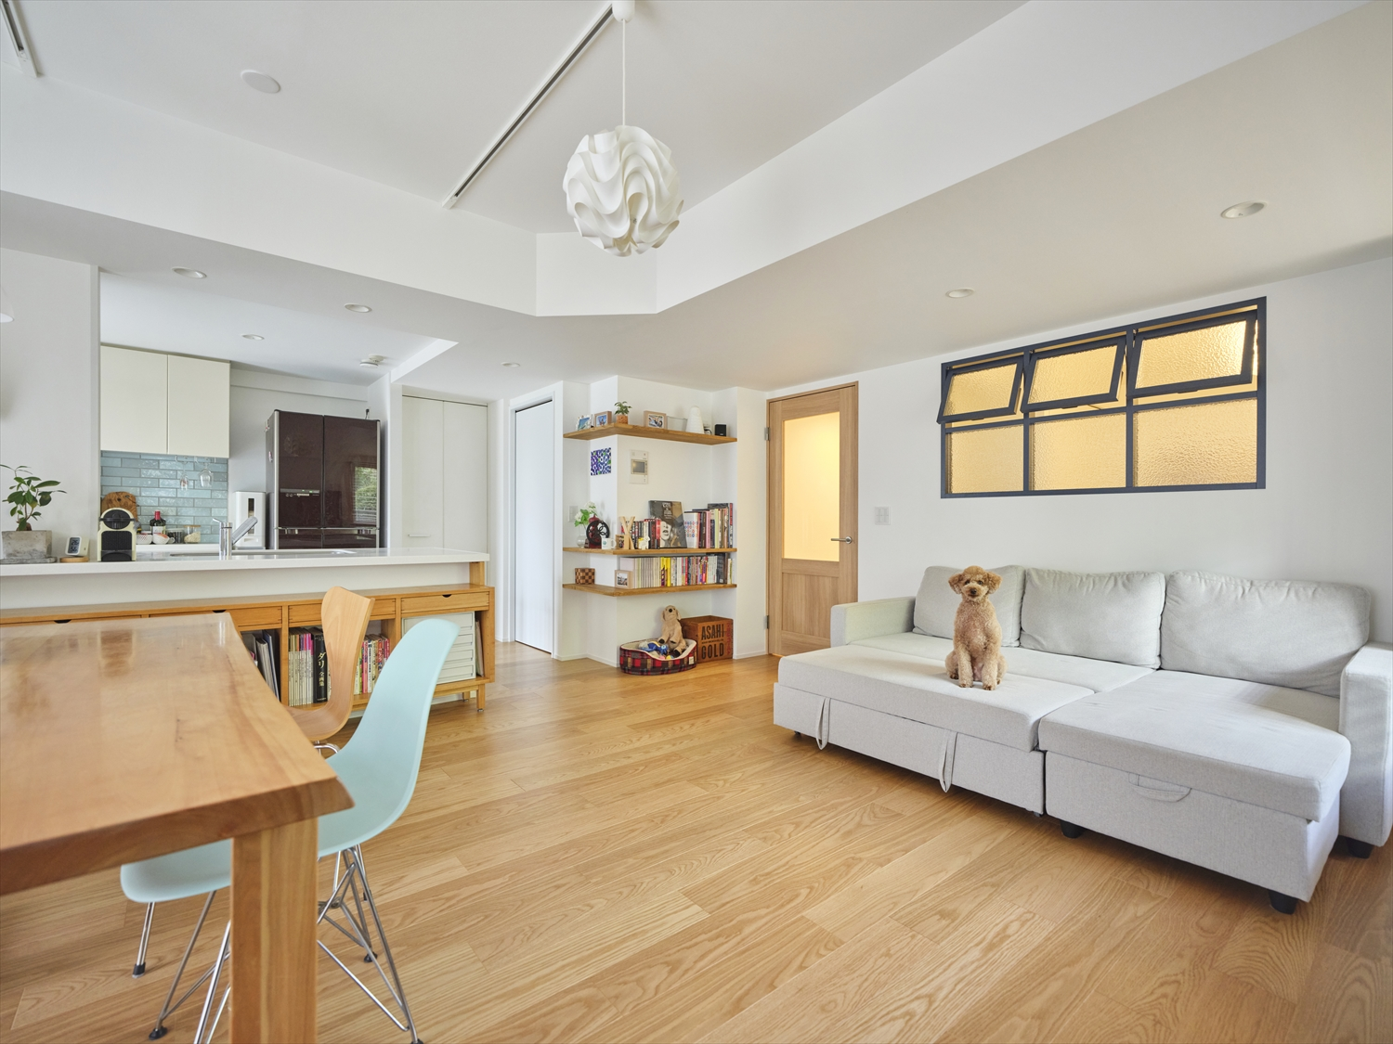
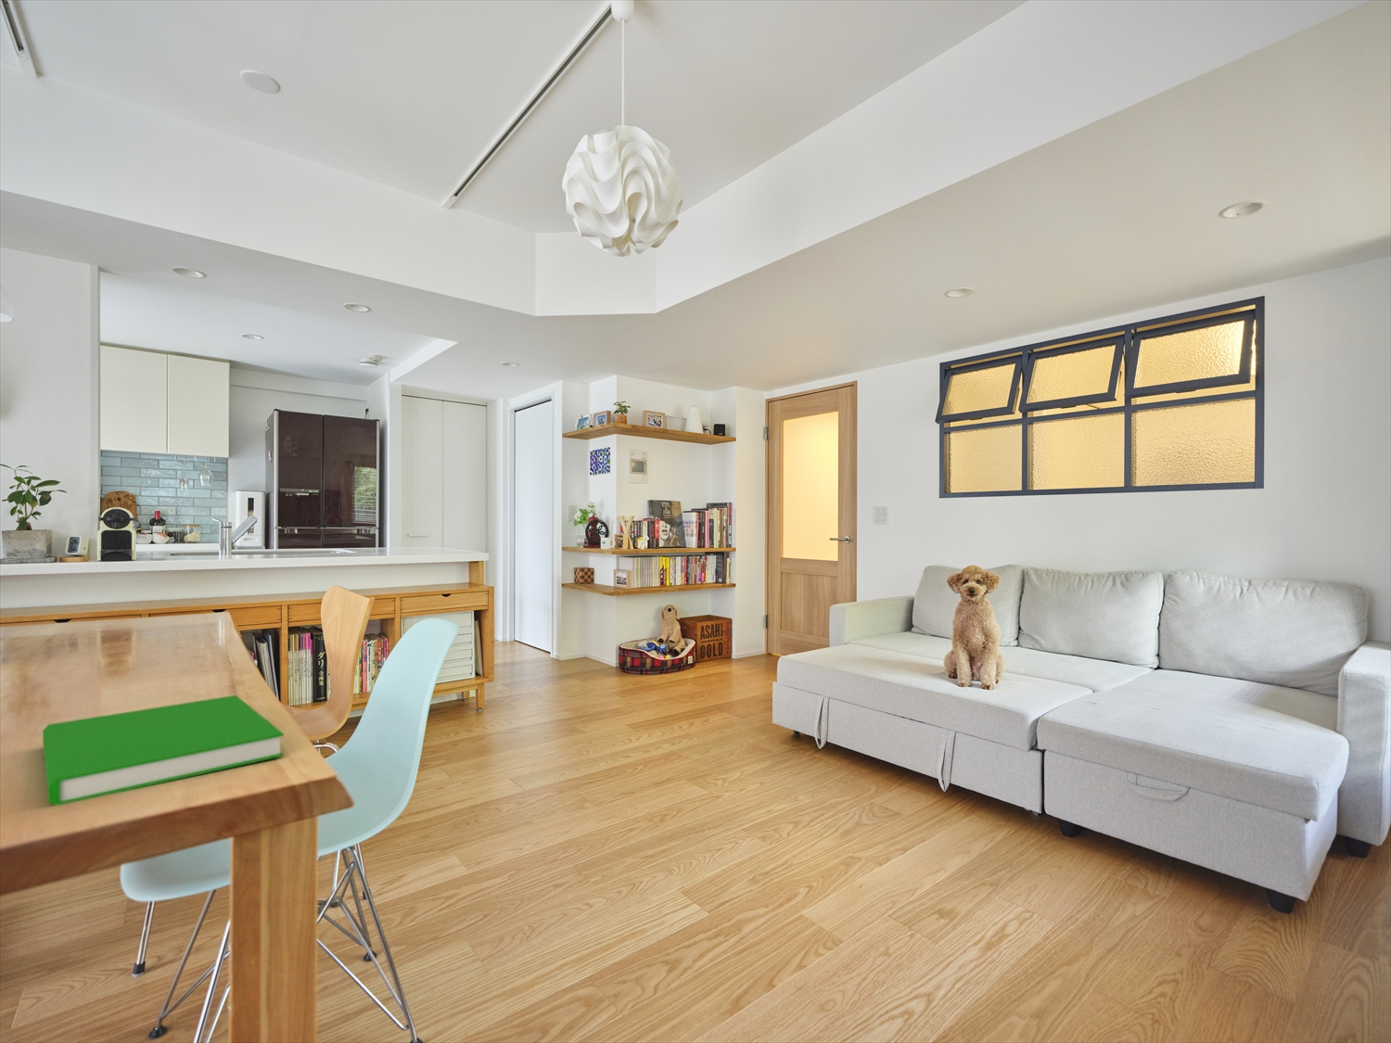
+ book (160, 740)
